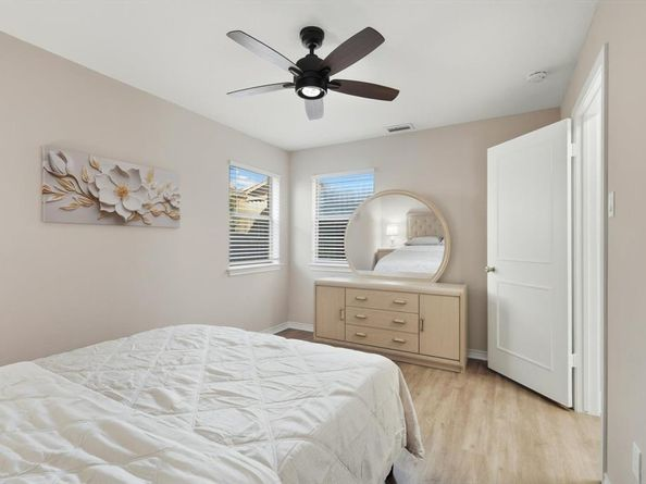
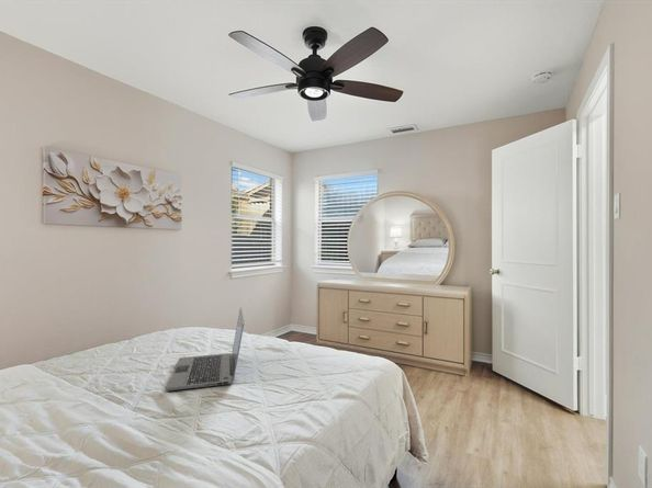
+ laptop (209, 355)
